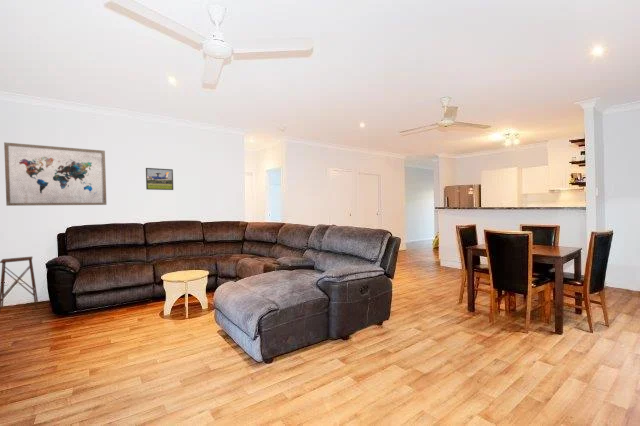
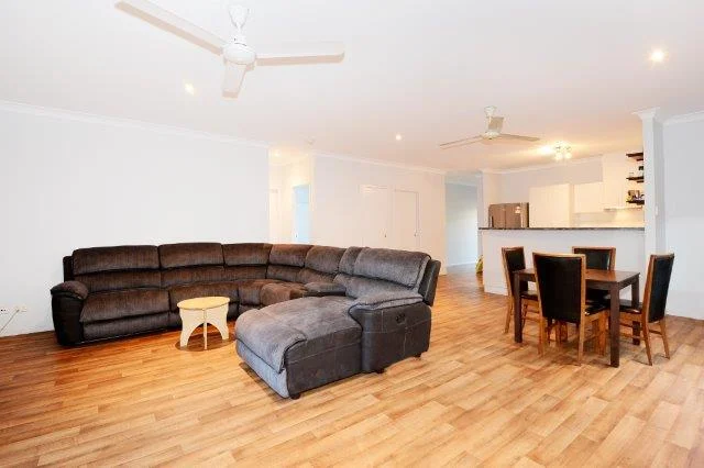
- wall art (59, 176)
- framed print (159, 179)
- side table (18, 282)
